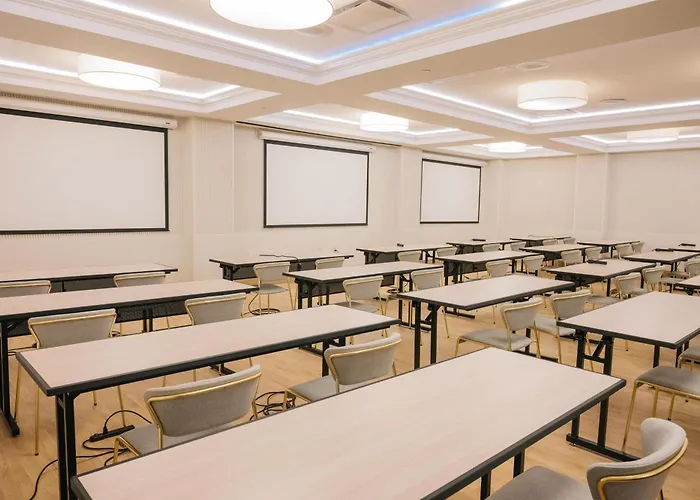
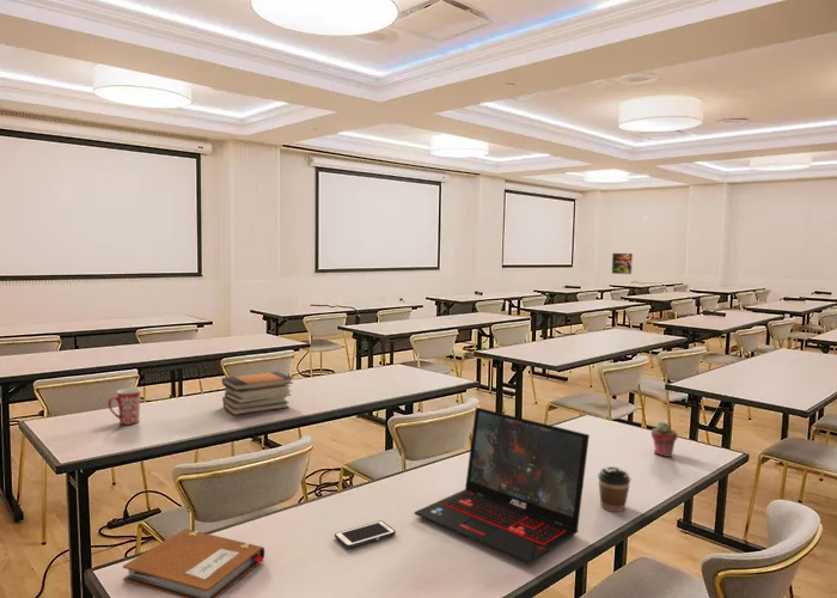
+ notebook (198, 562)
+ laptop (499, 476)
+ mug (124, 407)
+ potted succulent (664, 438)
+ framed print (622, 263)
+ cell phone (365, 533)
+ coffee cup (613, 487)
+ book stack (257, 392)
